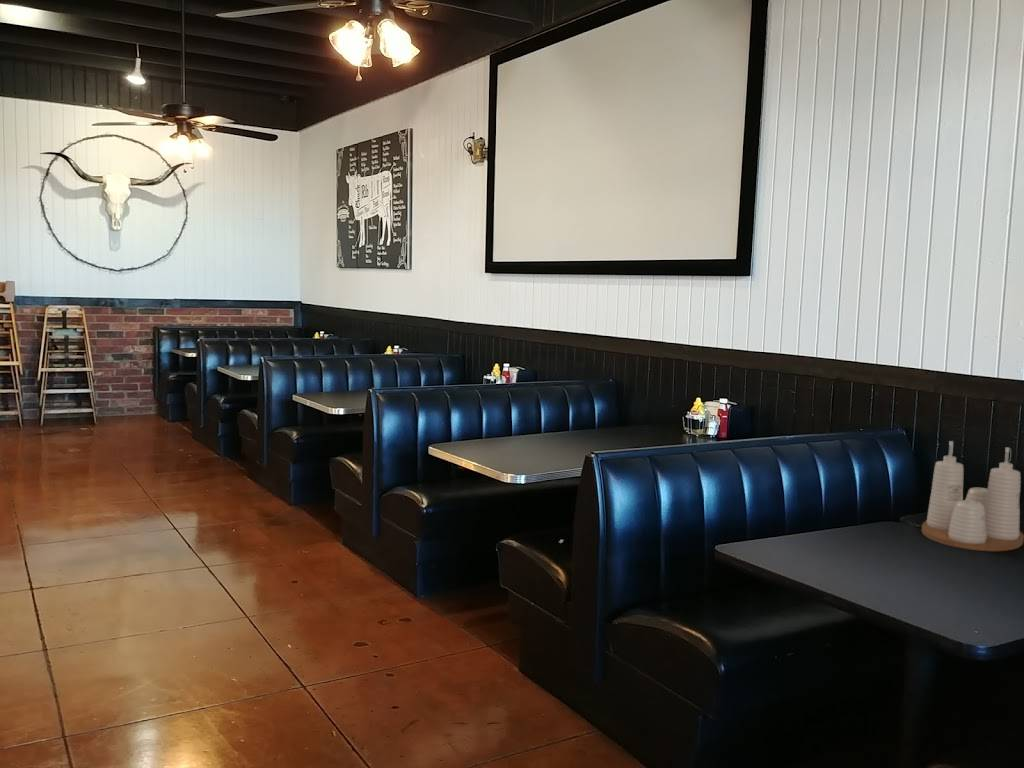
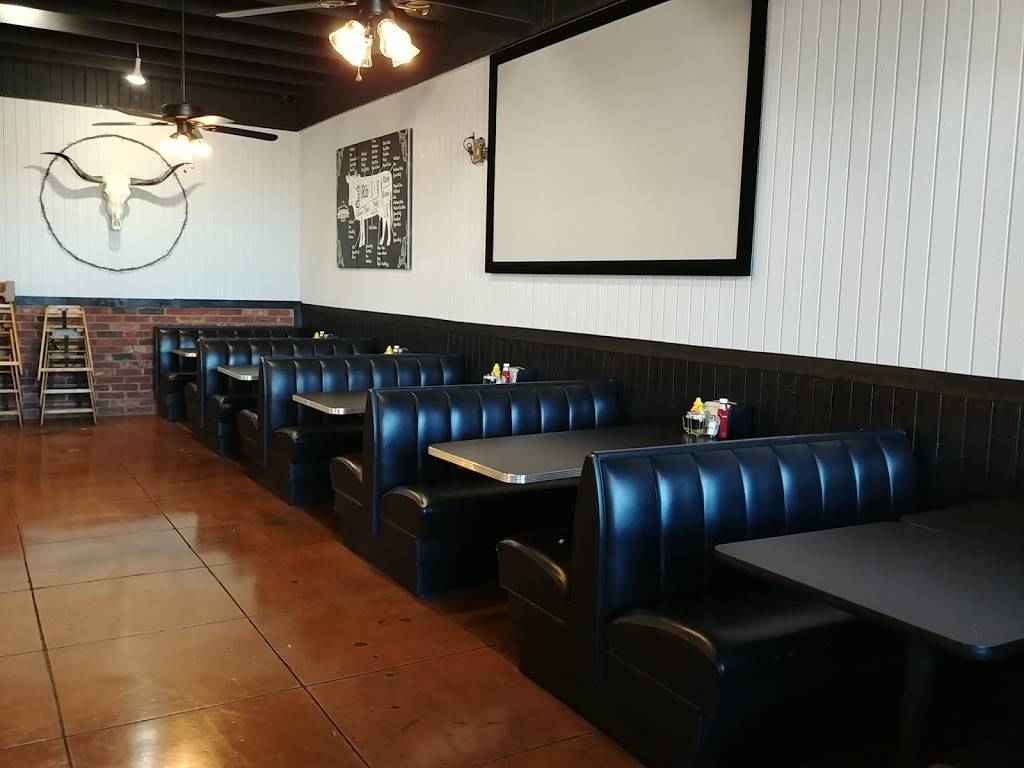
- condiment set (975, 490)
